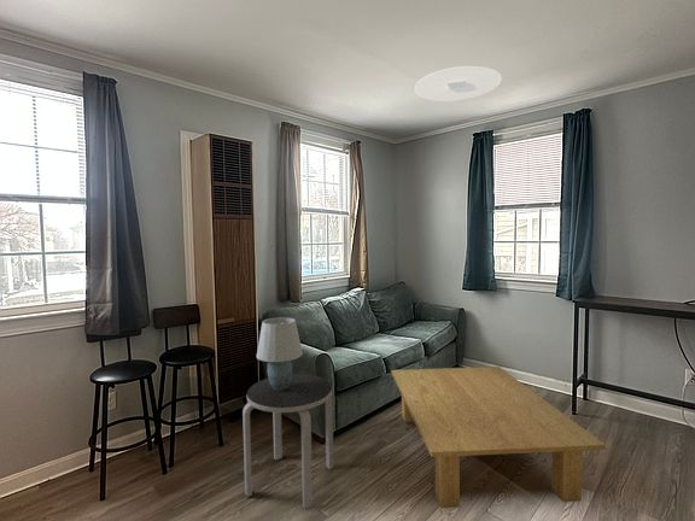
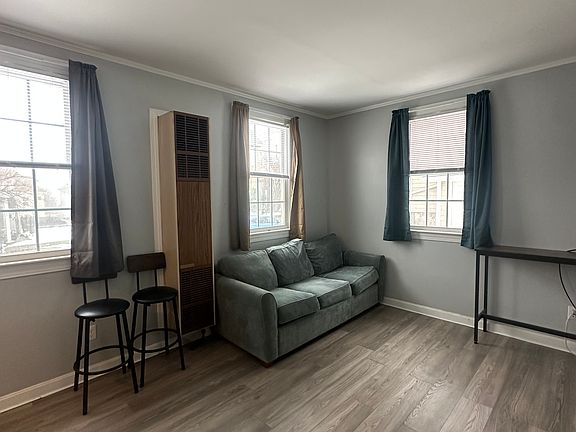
- table lamp (279, 353)
- side table (280, 434)
- coffee table (473, 425)
- ceiling light (456, 81)
